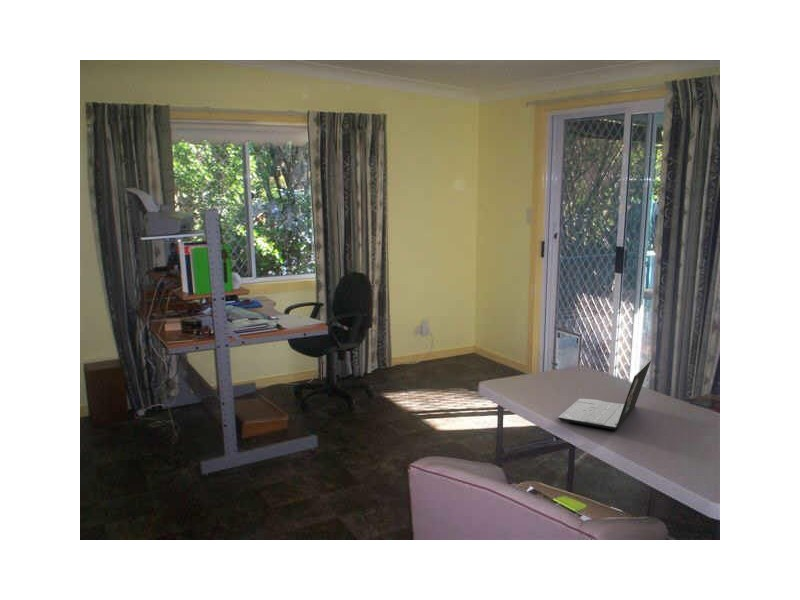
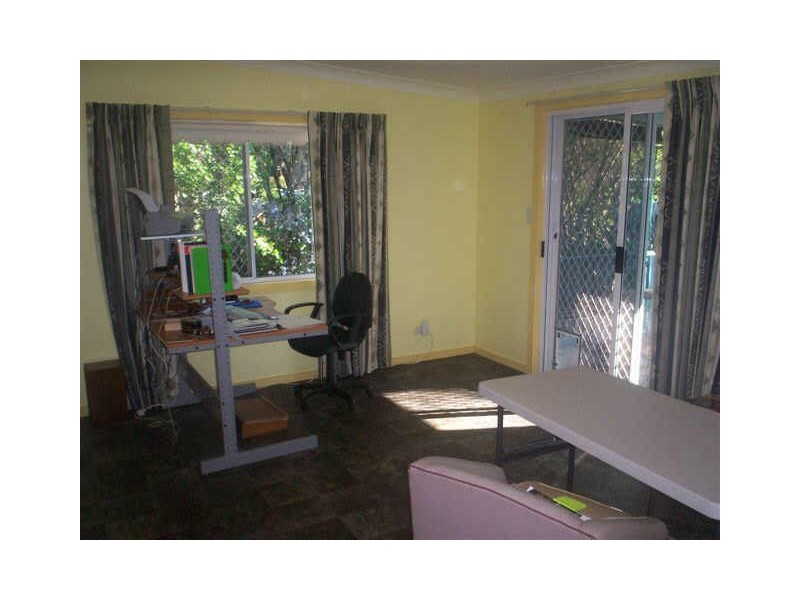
- laptop (601, 400)
